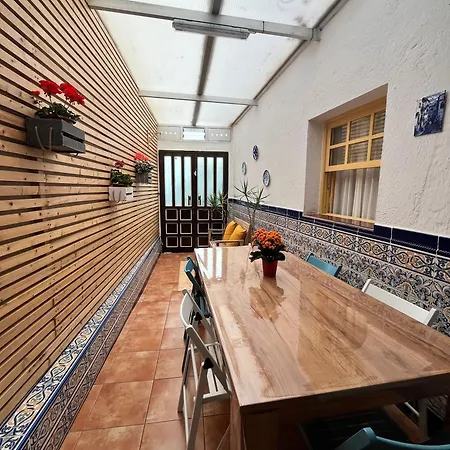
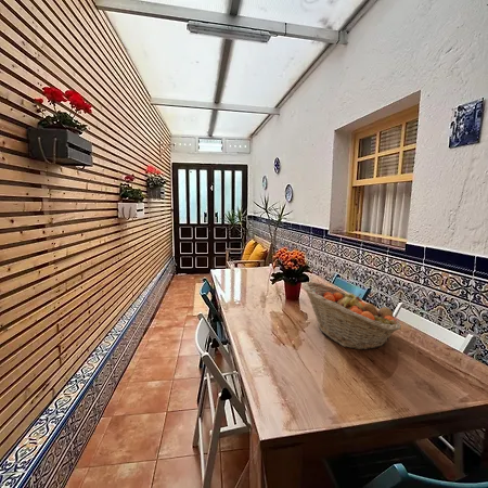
+ fruit basket (346, 310)
